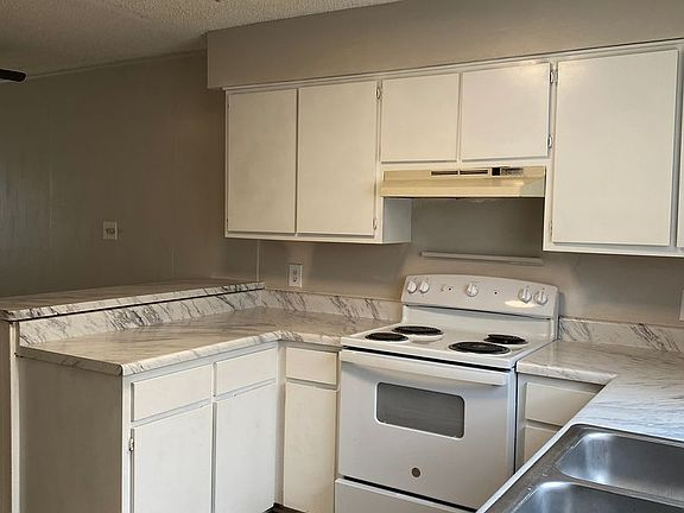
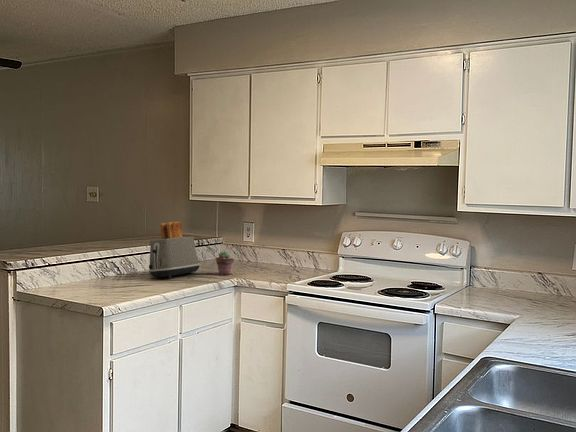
+ potted succulent (224, 262)
+ toaster (174, 248)
